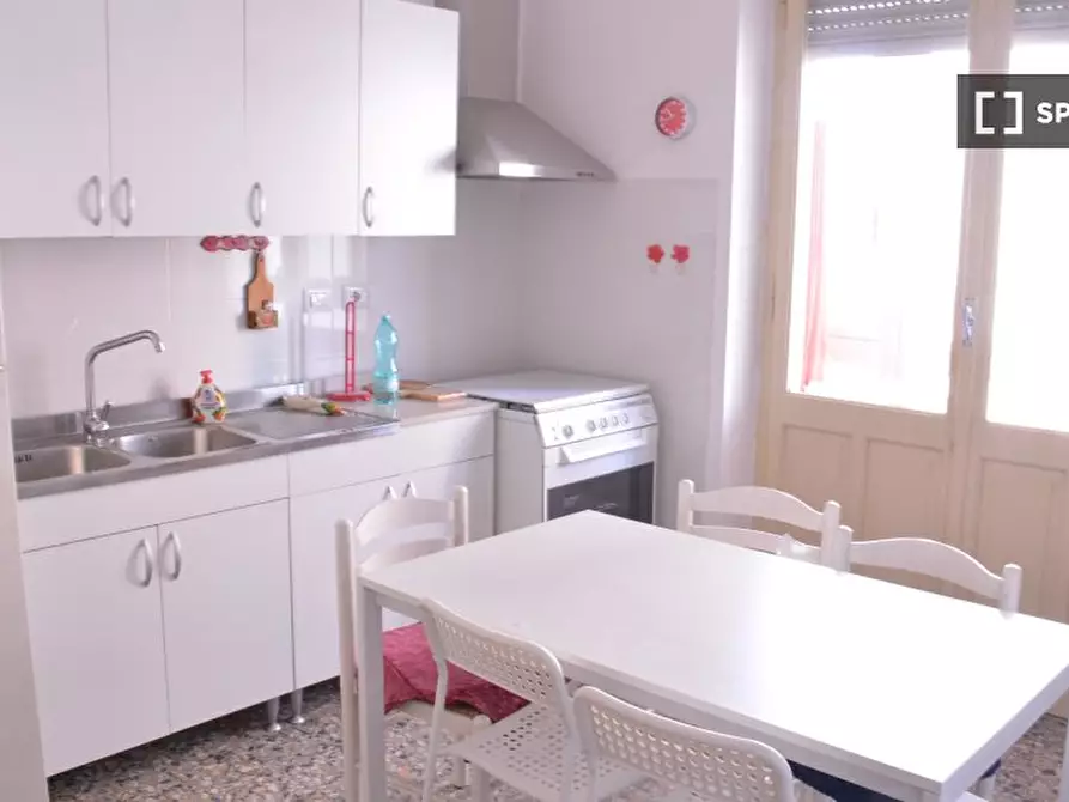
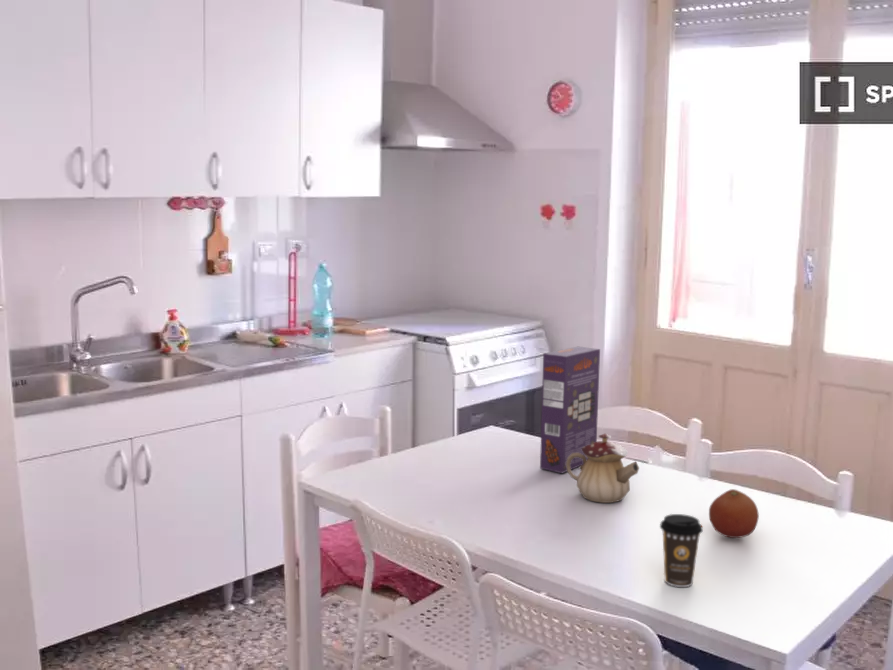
+ fruit (733, 513)
+ coffee cup (680, 550)
+ cereal box (570, 408)
+ teapot (600, 464)
